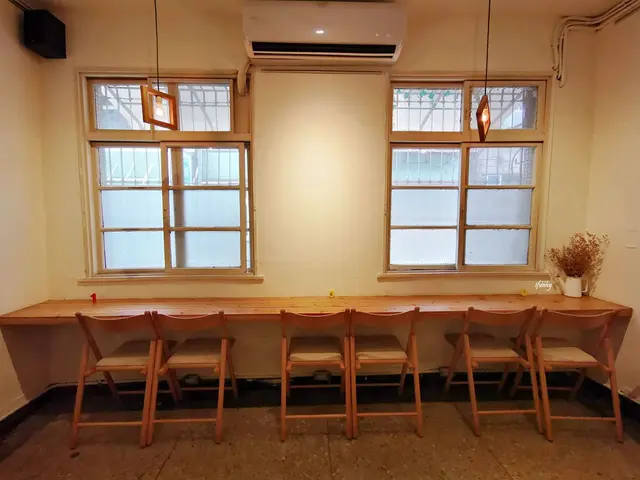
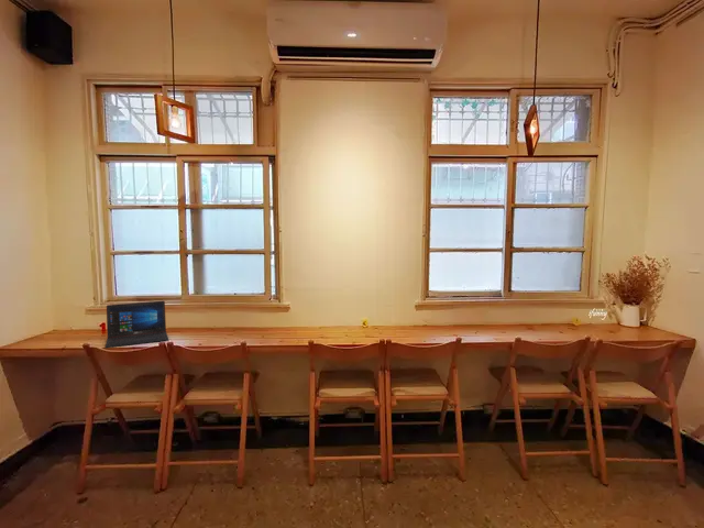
+ laptop (136, 322)
